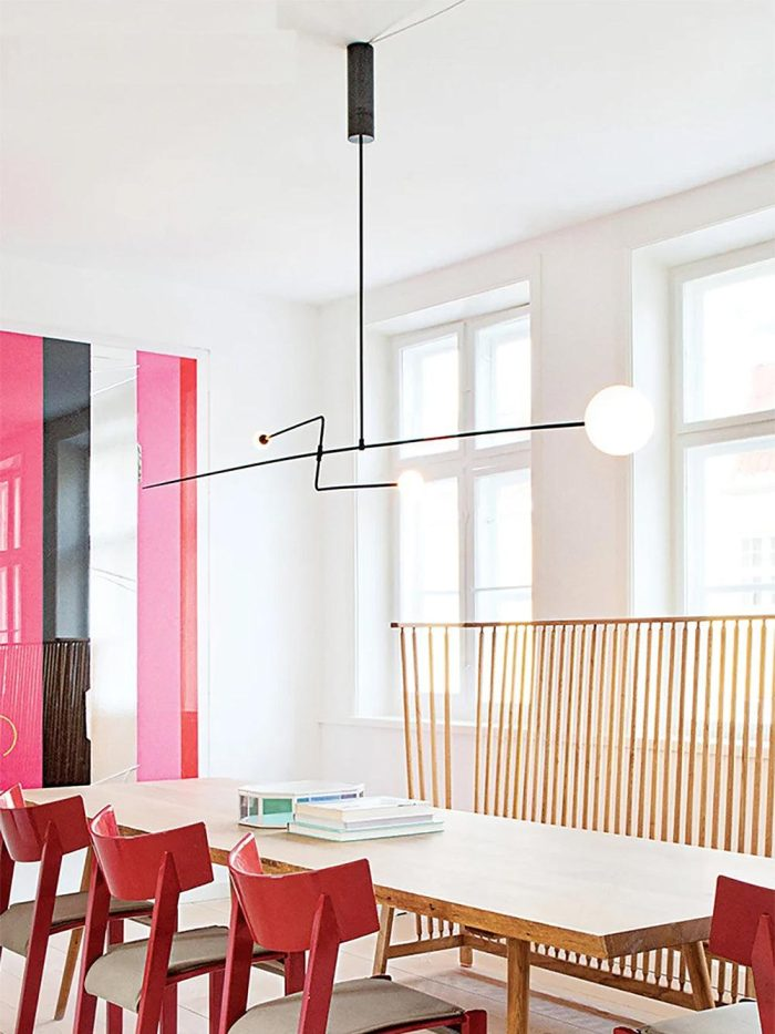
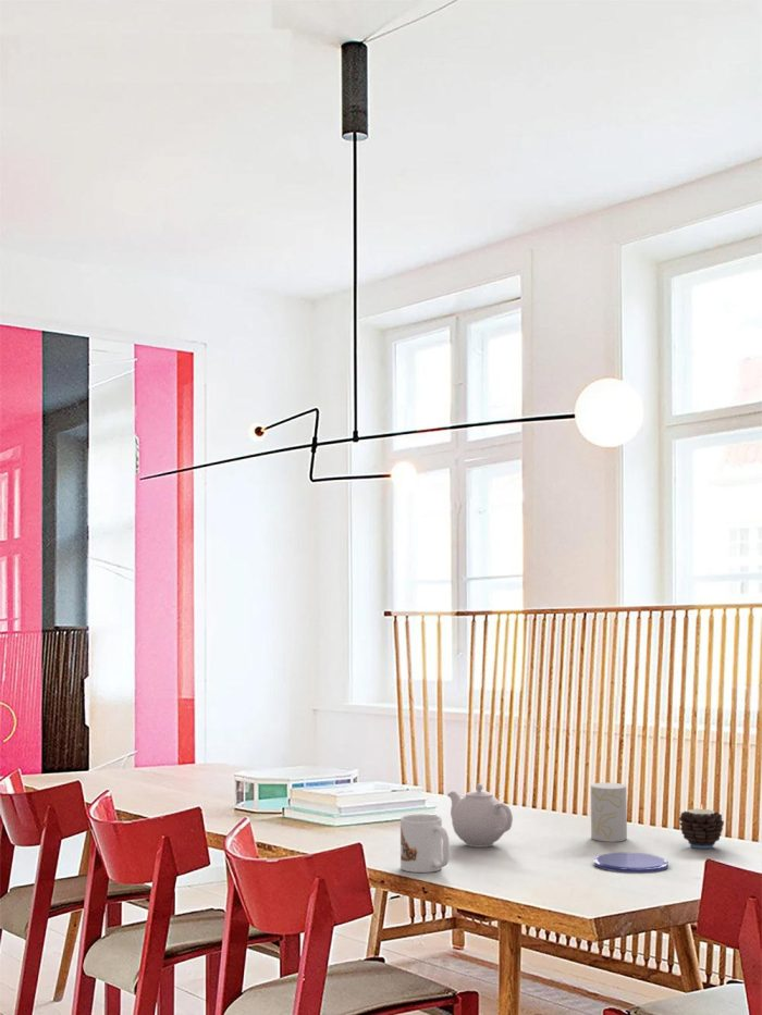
+ teapot (479, 814)
+ candle (701, 825)
+ mug (427, 844)
+ saucer (630, 862)
+ cup (609, 812)
